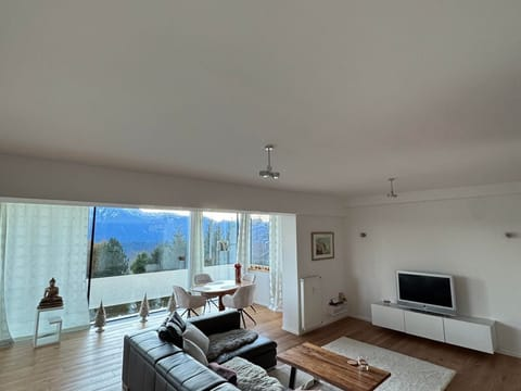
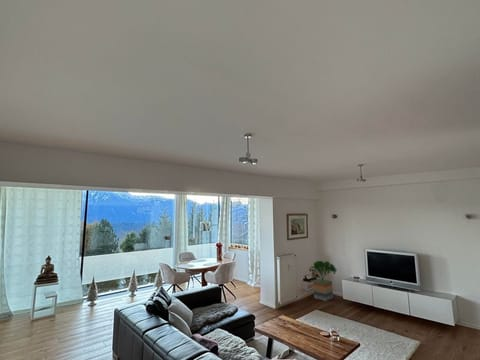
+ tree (322, 278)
